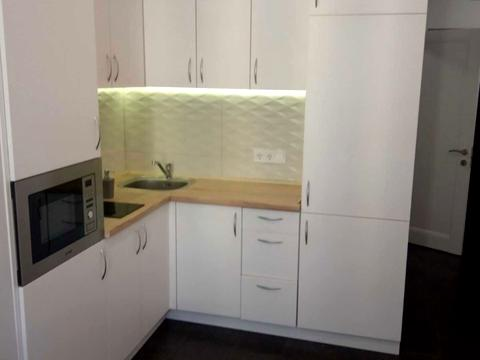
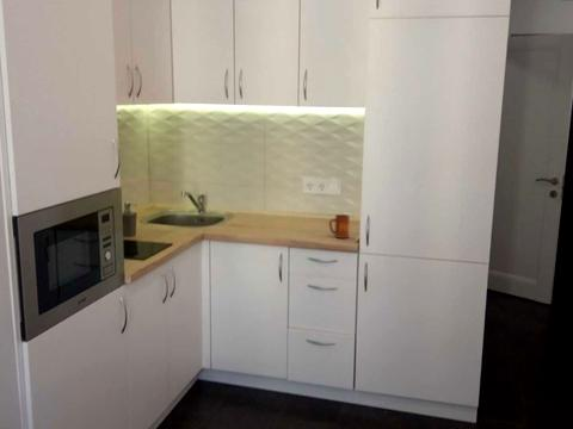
+ mug (338, 226)
